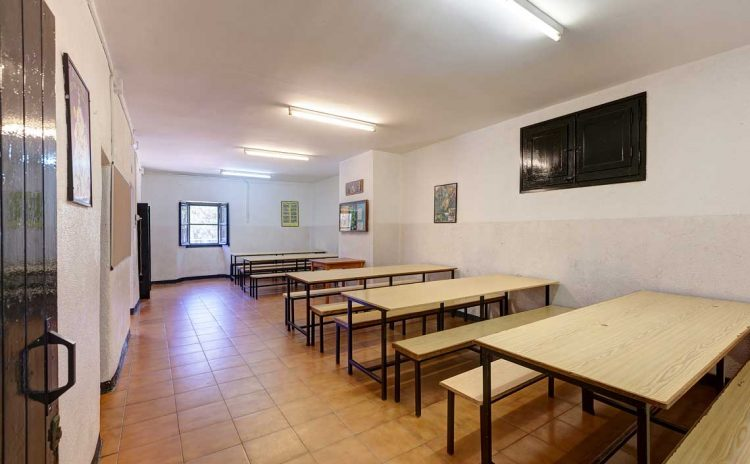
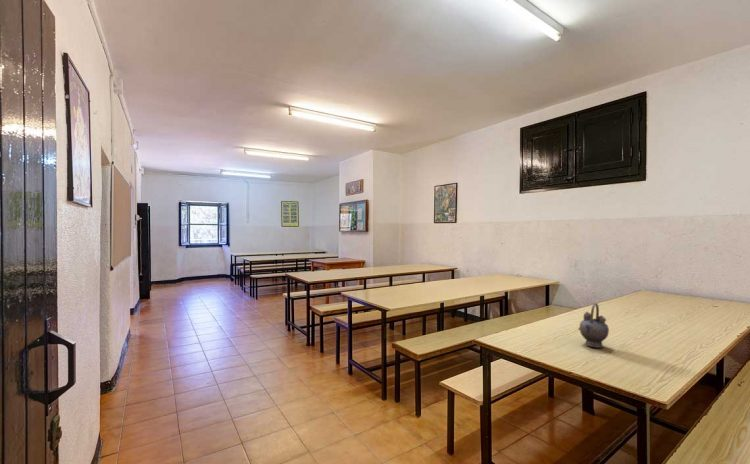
+ teapot (592, 324)
